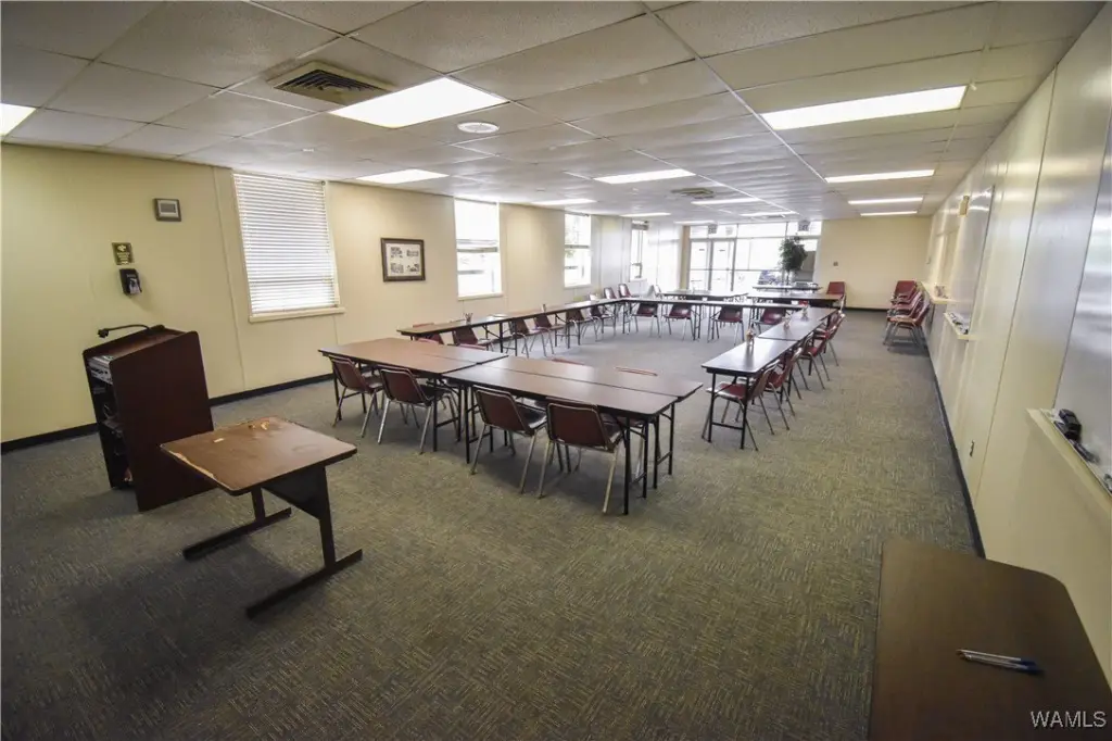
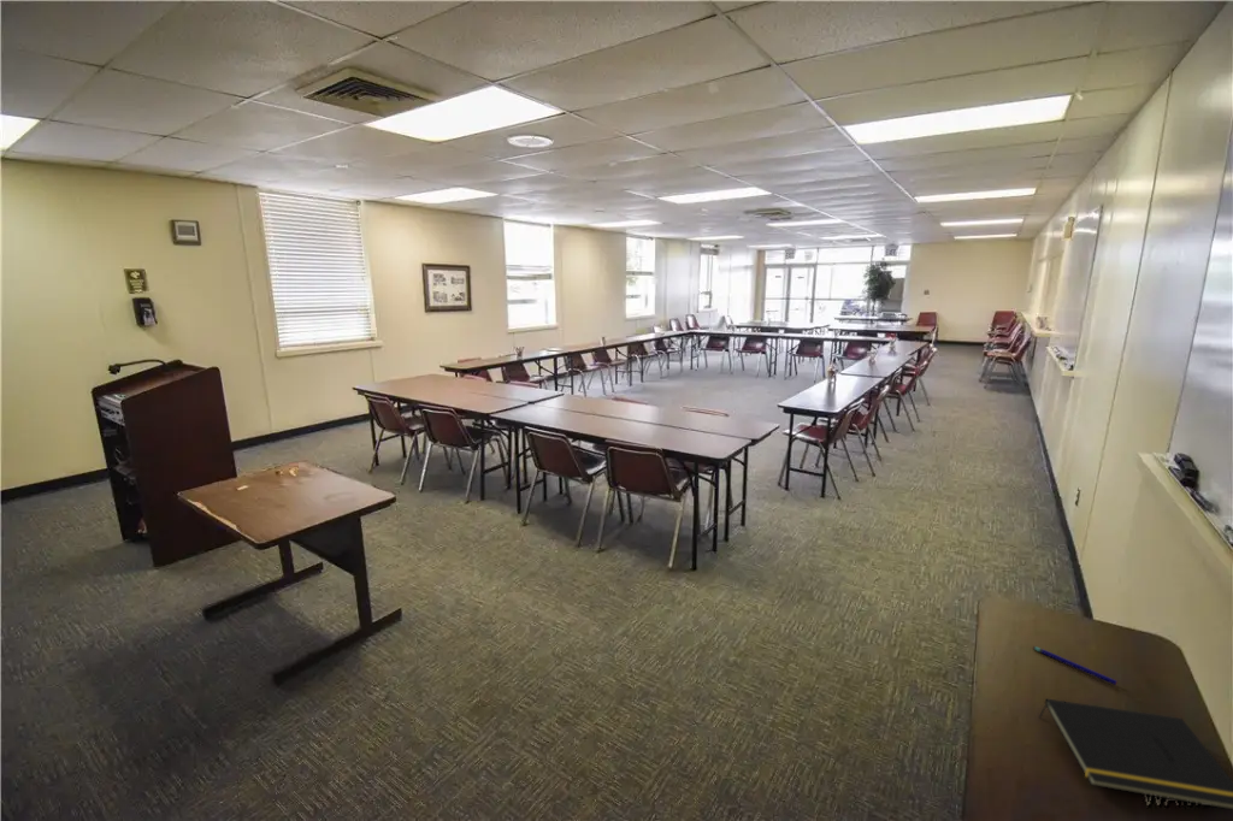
+ pen (1073, 663)
+ notepad (1138, 750)
